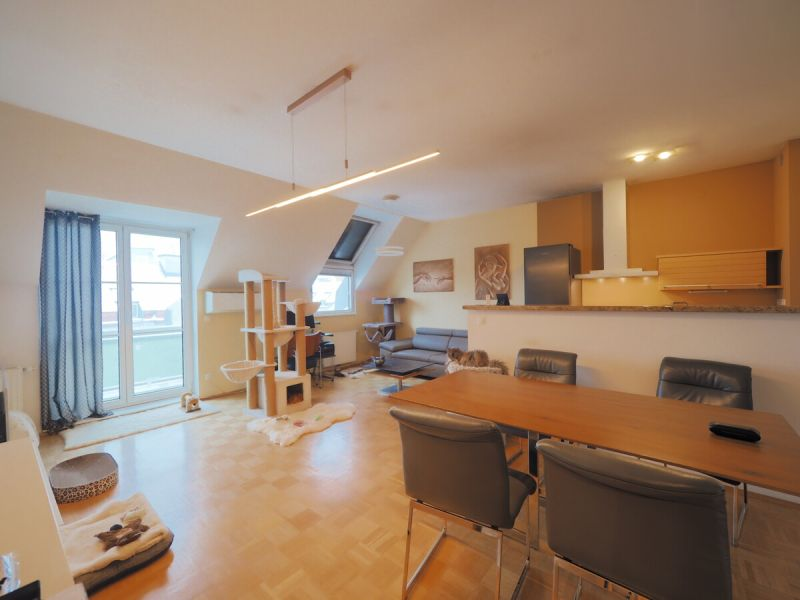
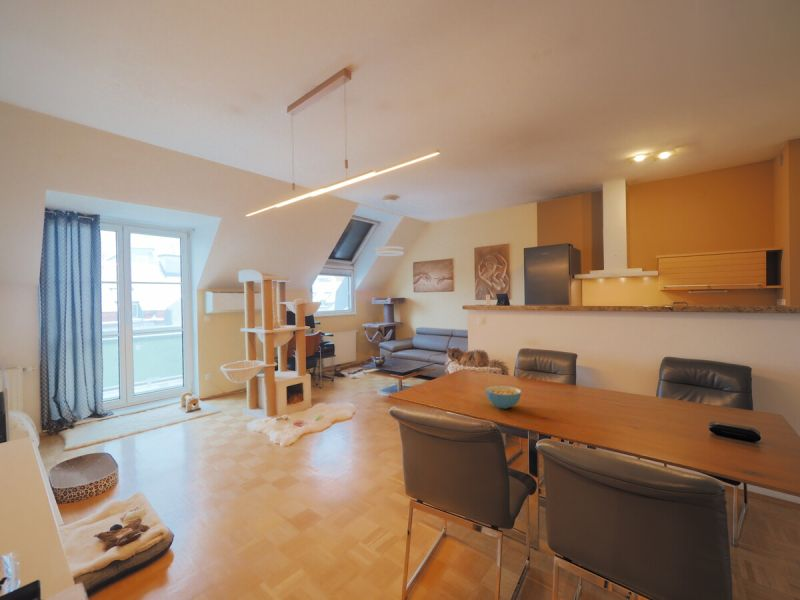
+ cereal bowl (503, 398)
